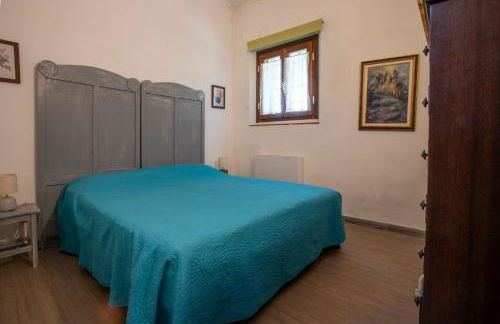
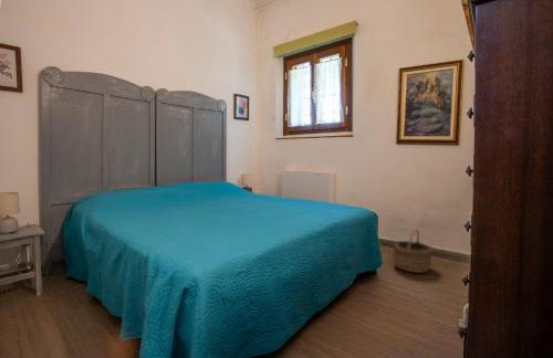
+ wicker basket (413, 249)
